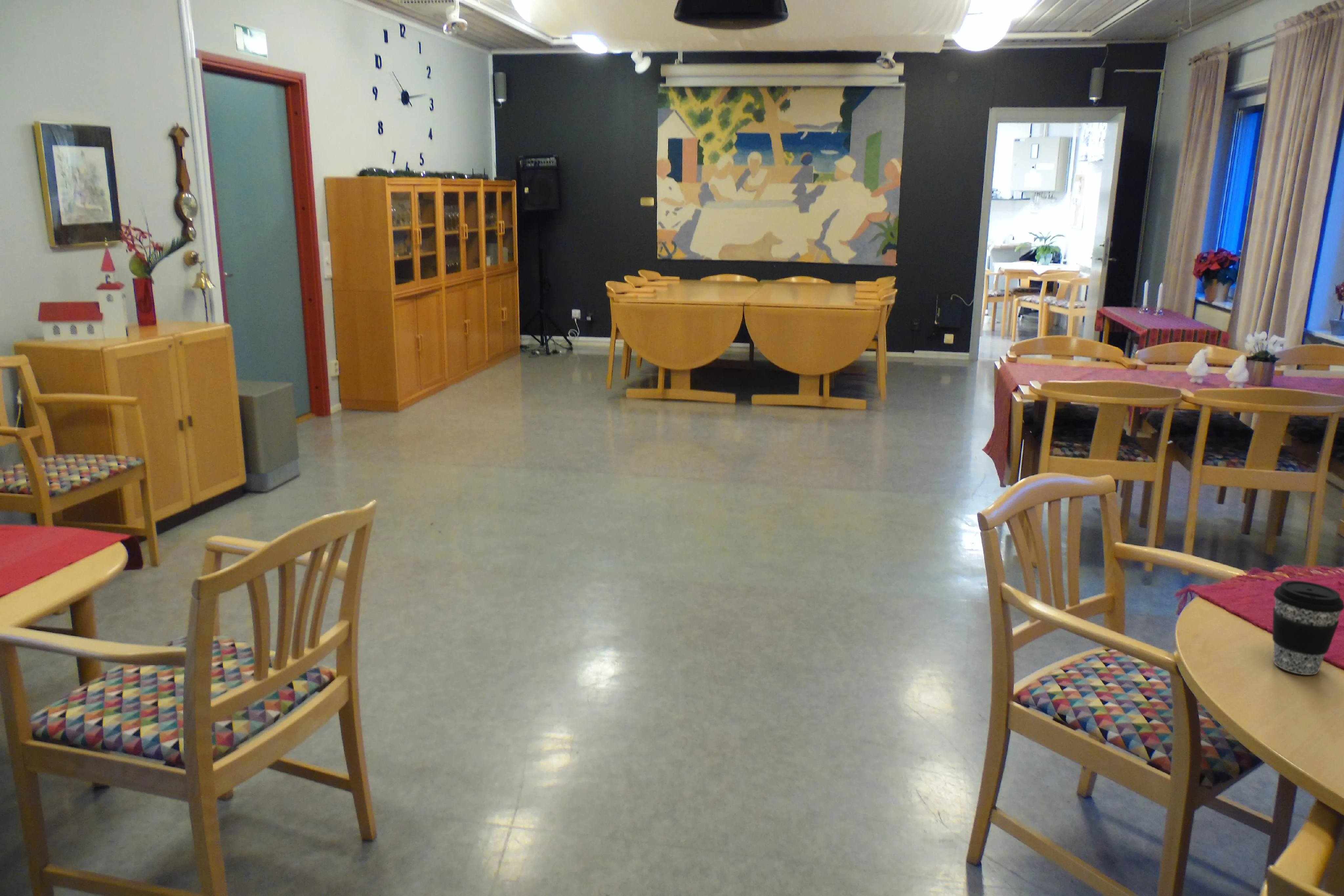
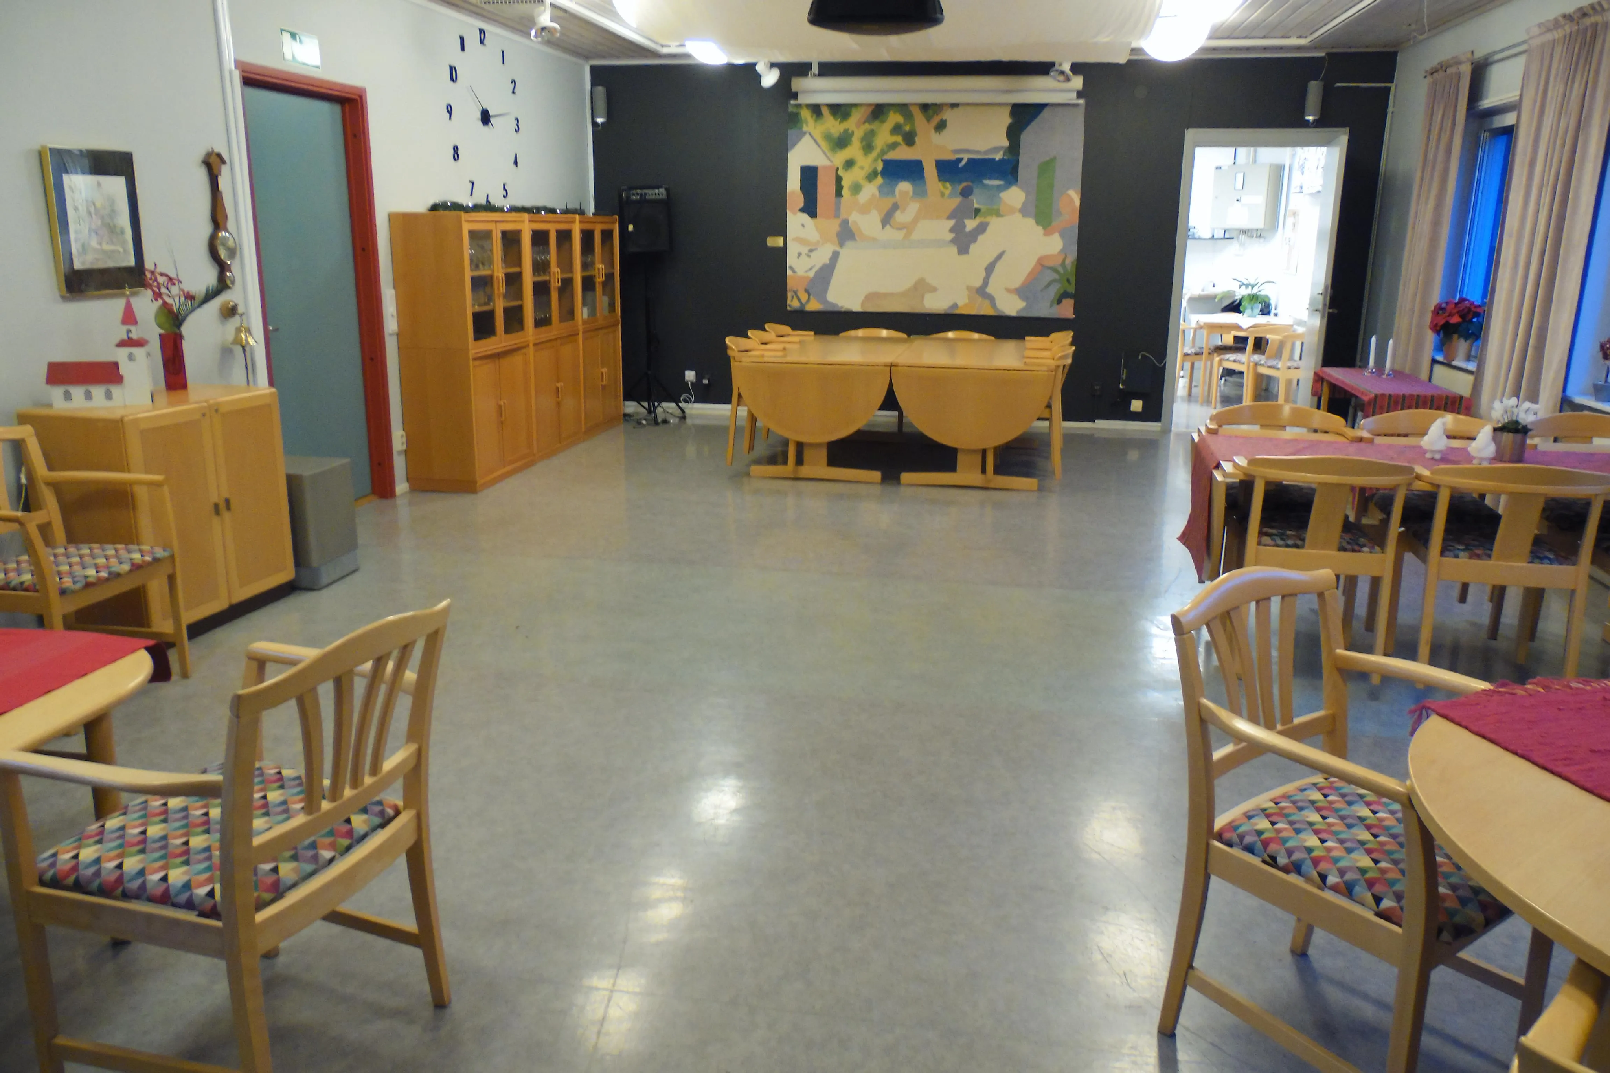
- coffee cup (1303, 628)
